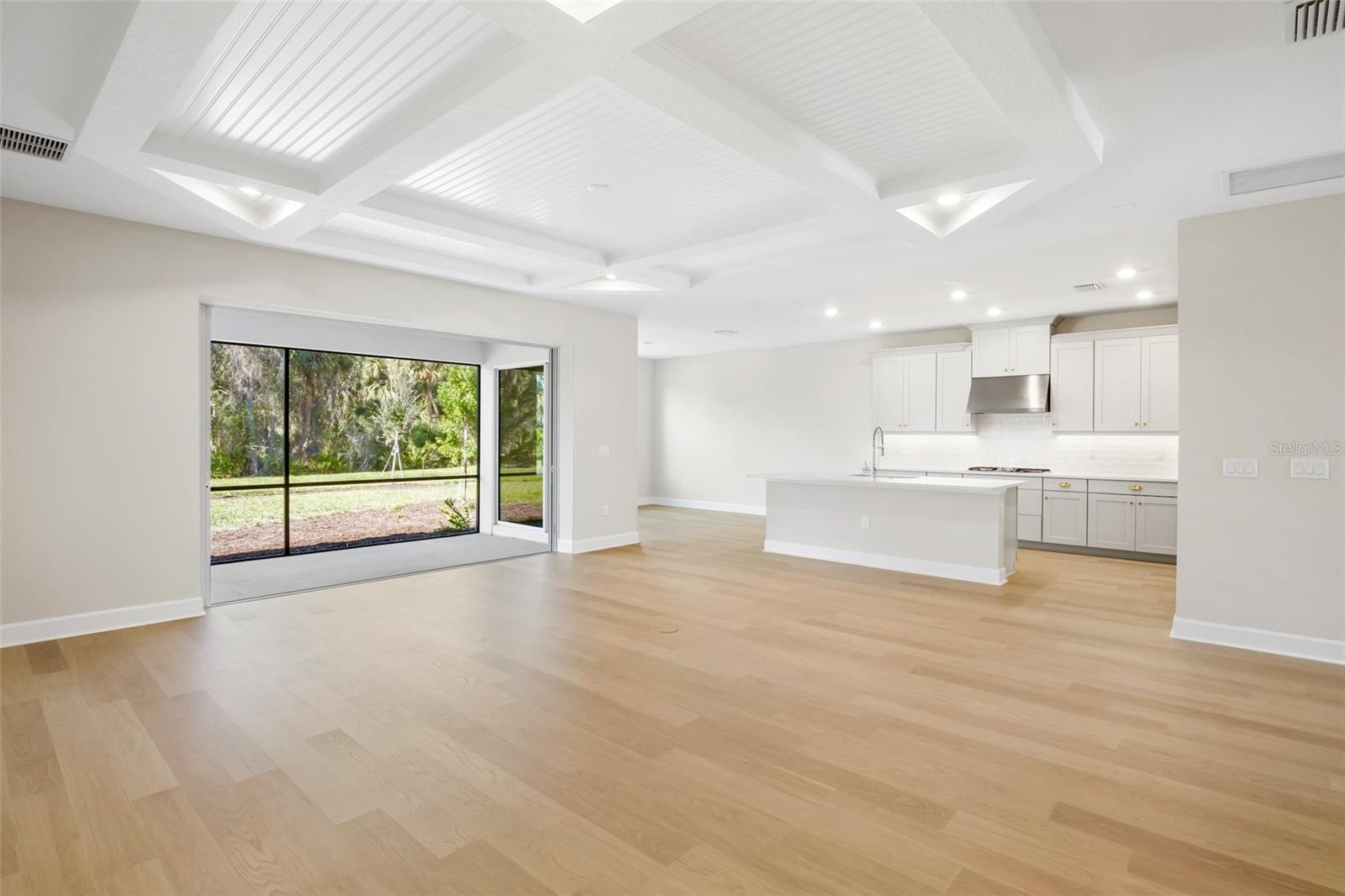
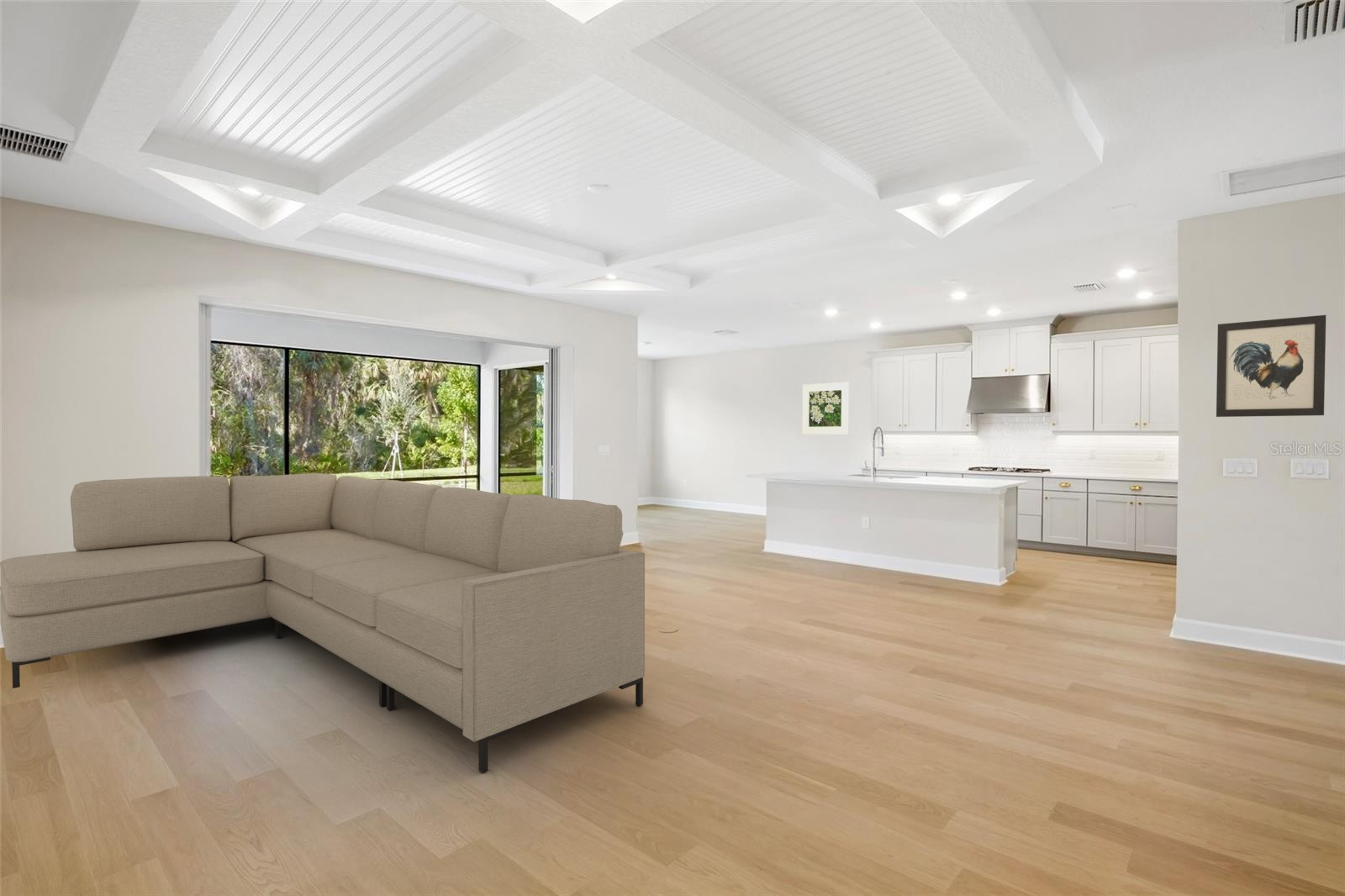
+ wall art (1269, 368)
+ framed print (825, 408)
+ sofa (285, 580)
